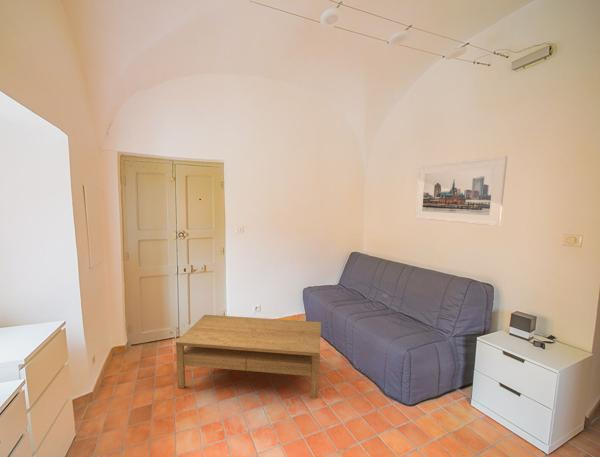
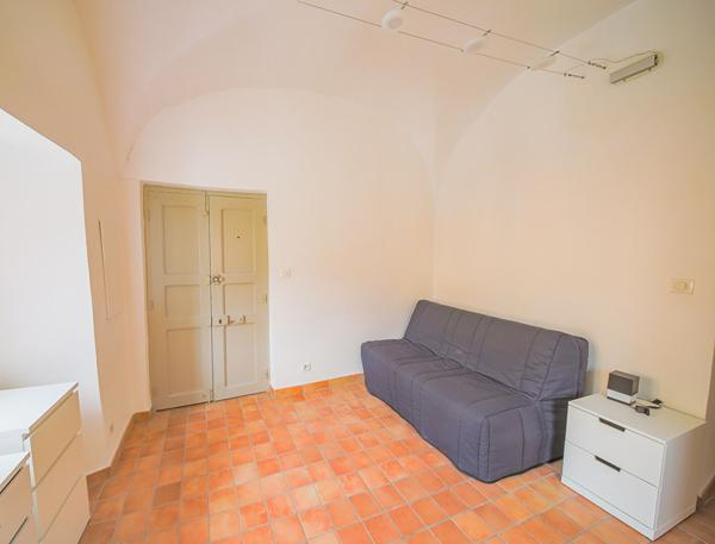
- coffee table (254, 352)
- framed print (453, 192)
